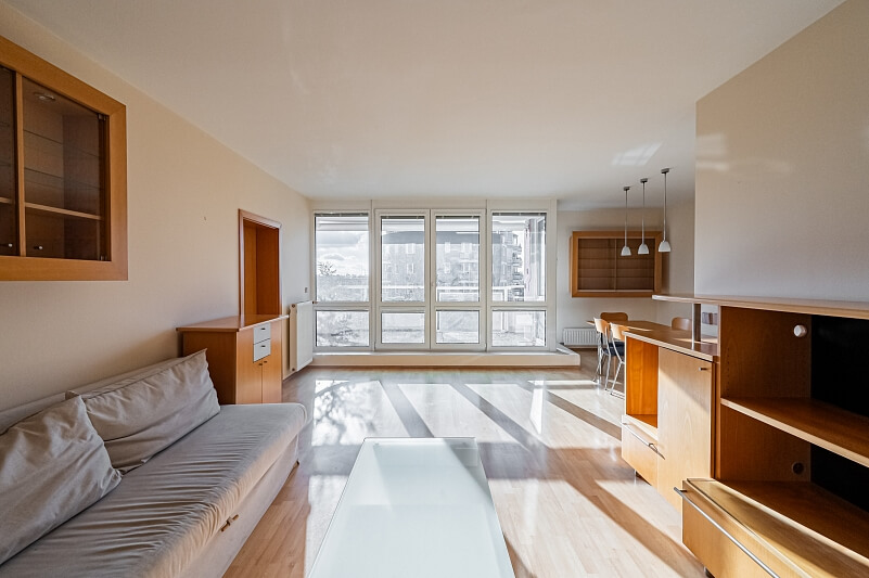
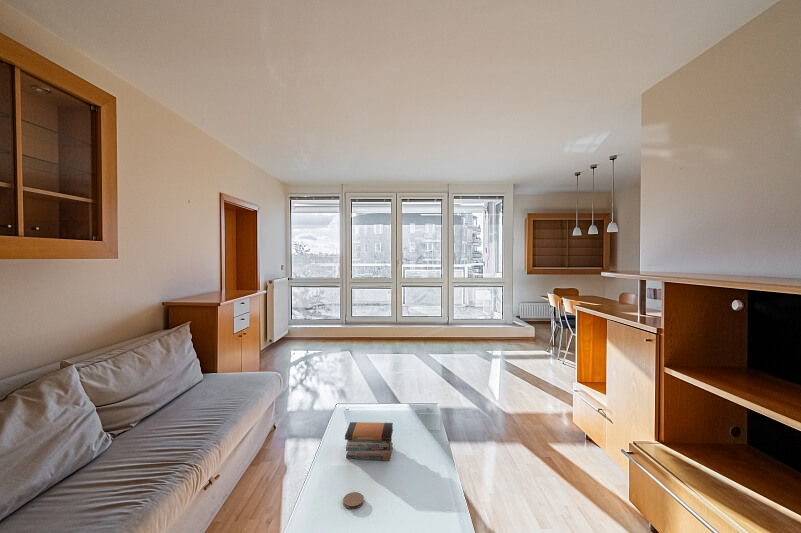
+ coaster (353, 500)
+ book stack (369, 440)
